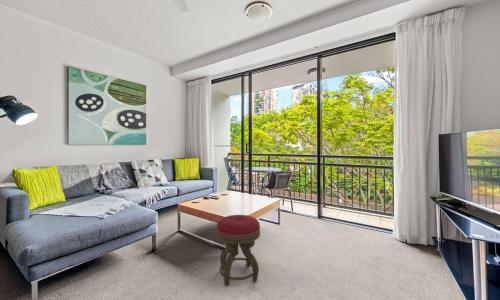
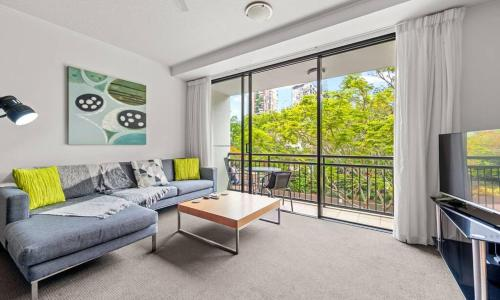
- stool (237, 246)
